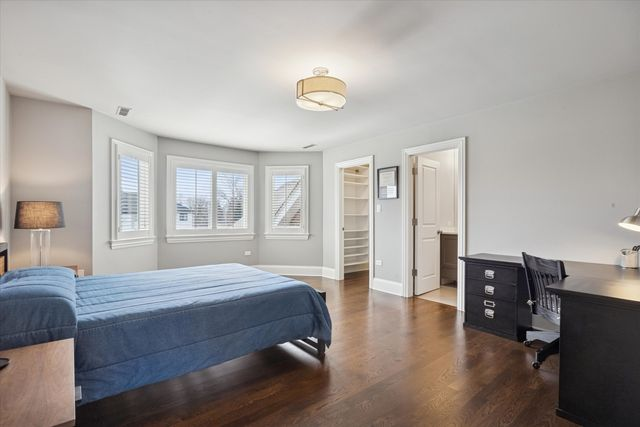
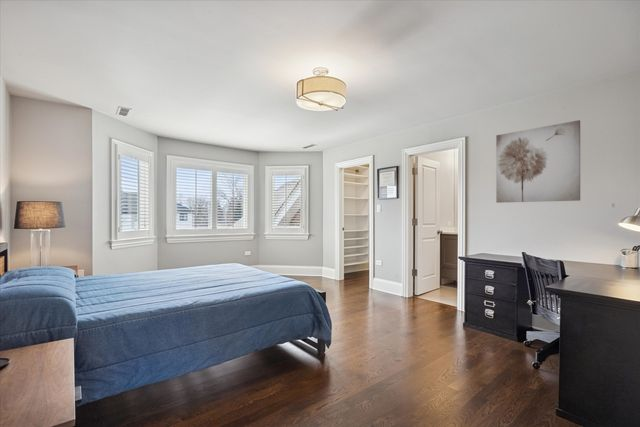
+ wall art (534, 165)
